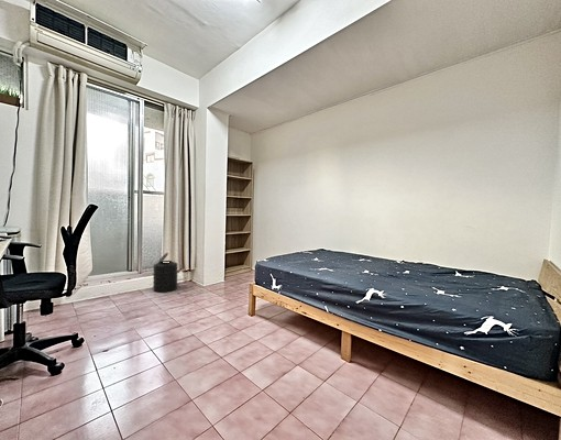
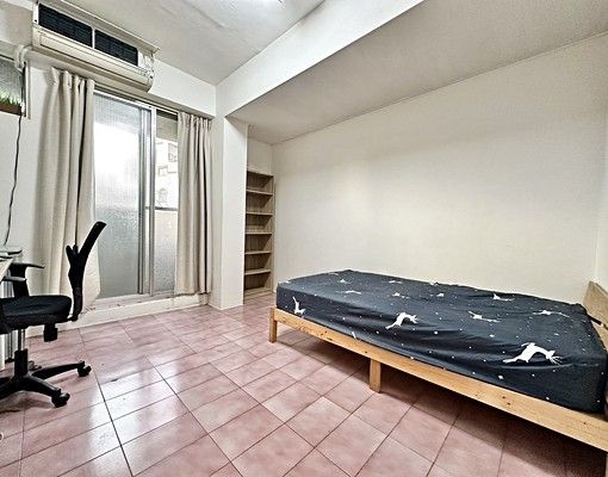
- trash can (165, 271)
